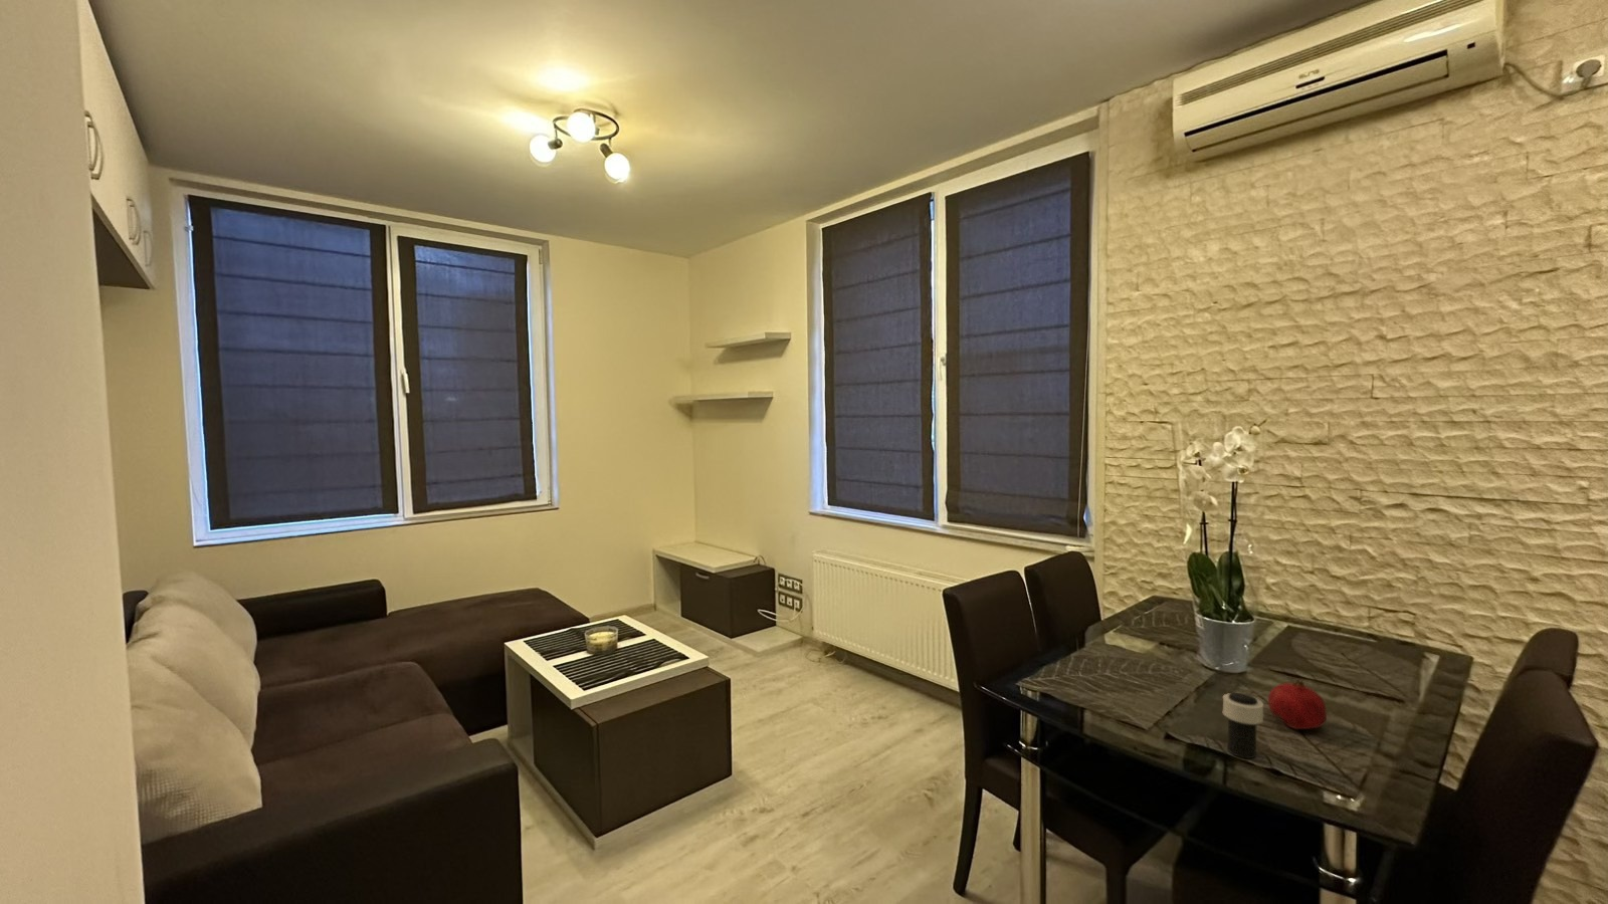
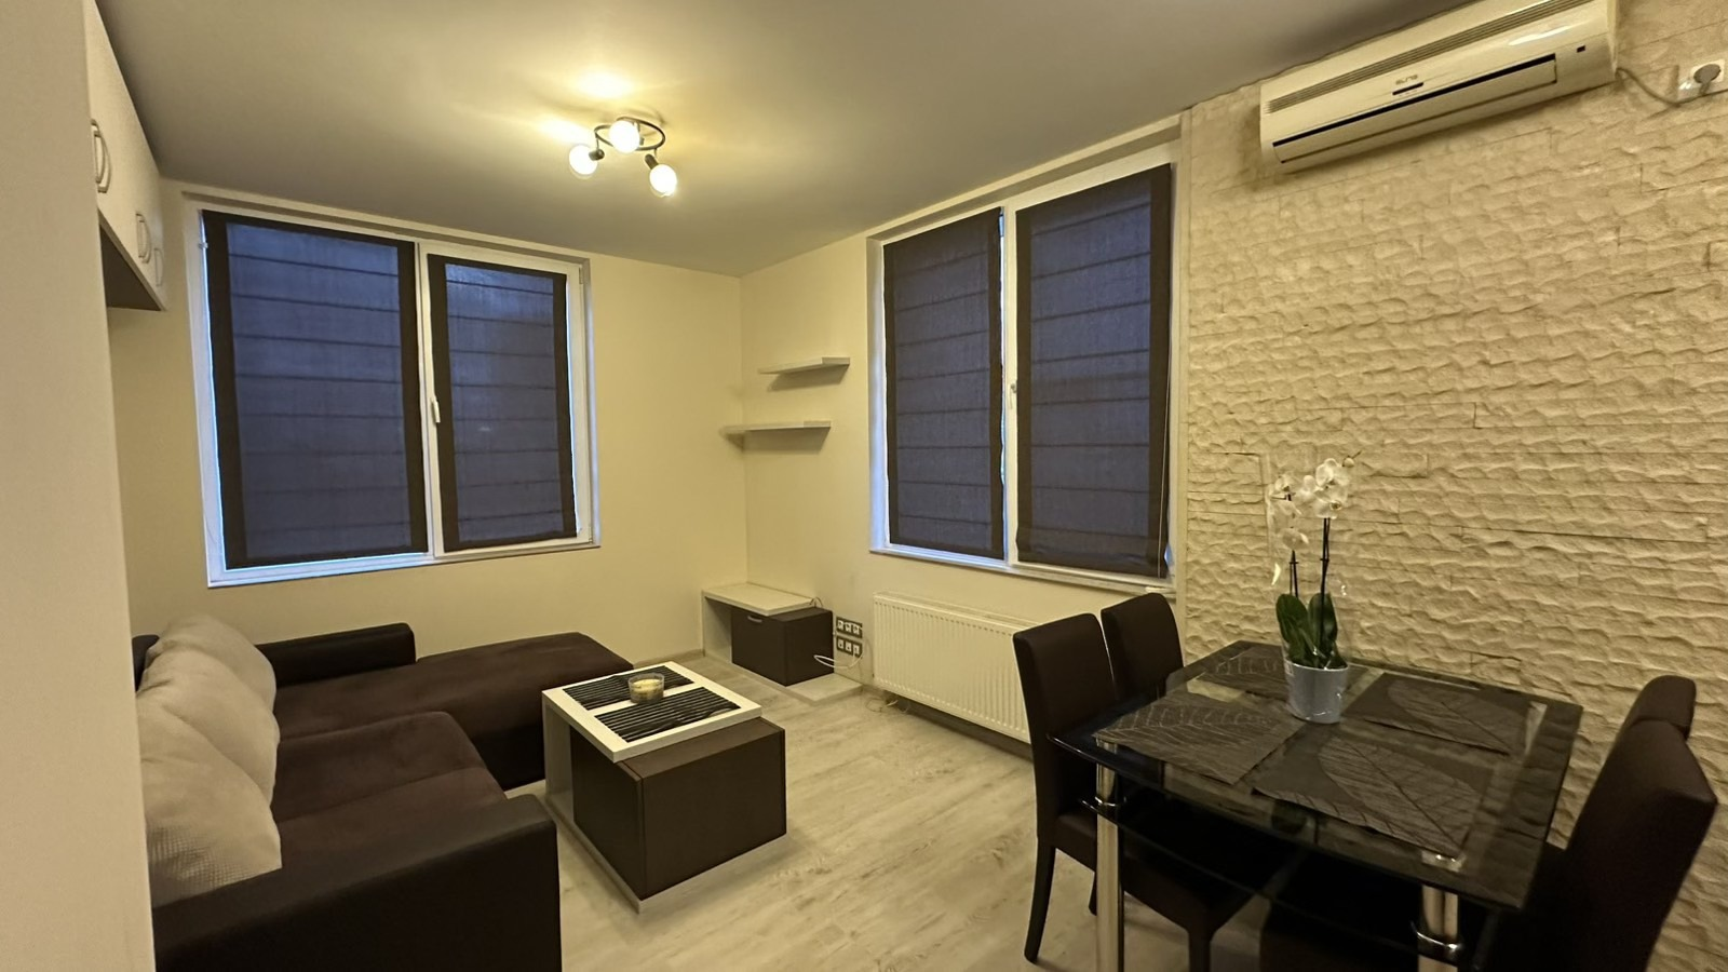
- fruit (1298, 702)
- cup (1242, 724)
